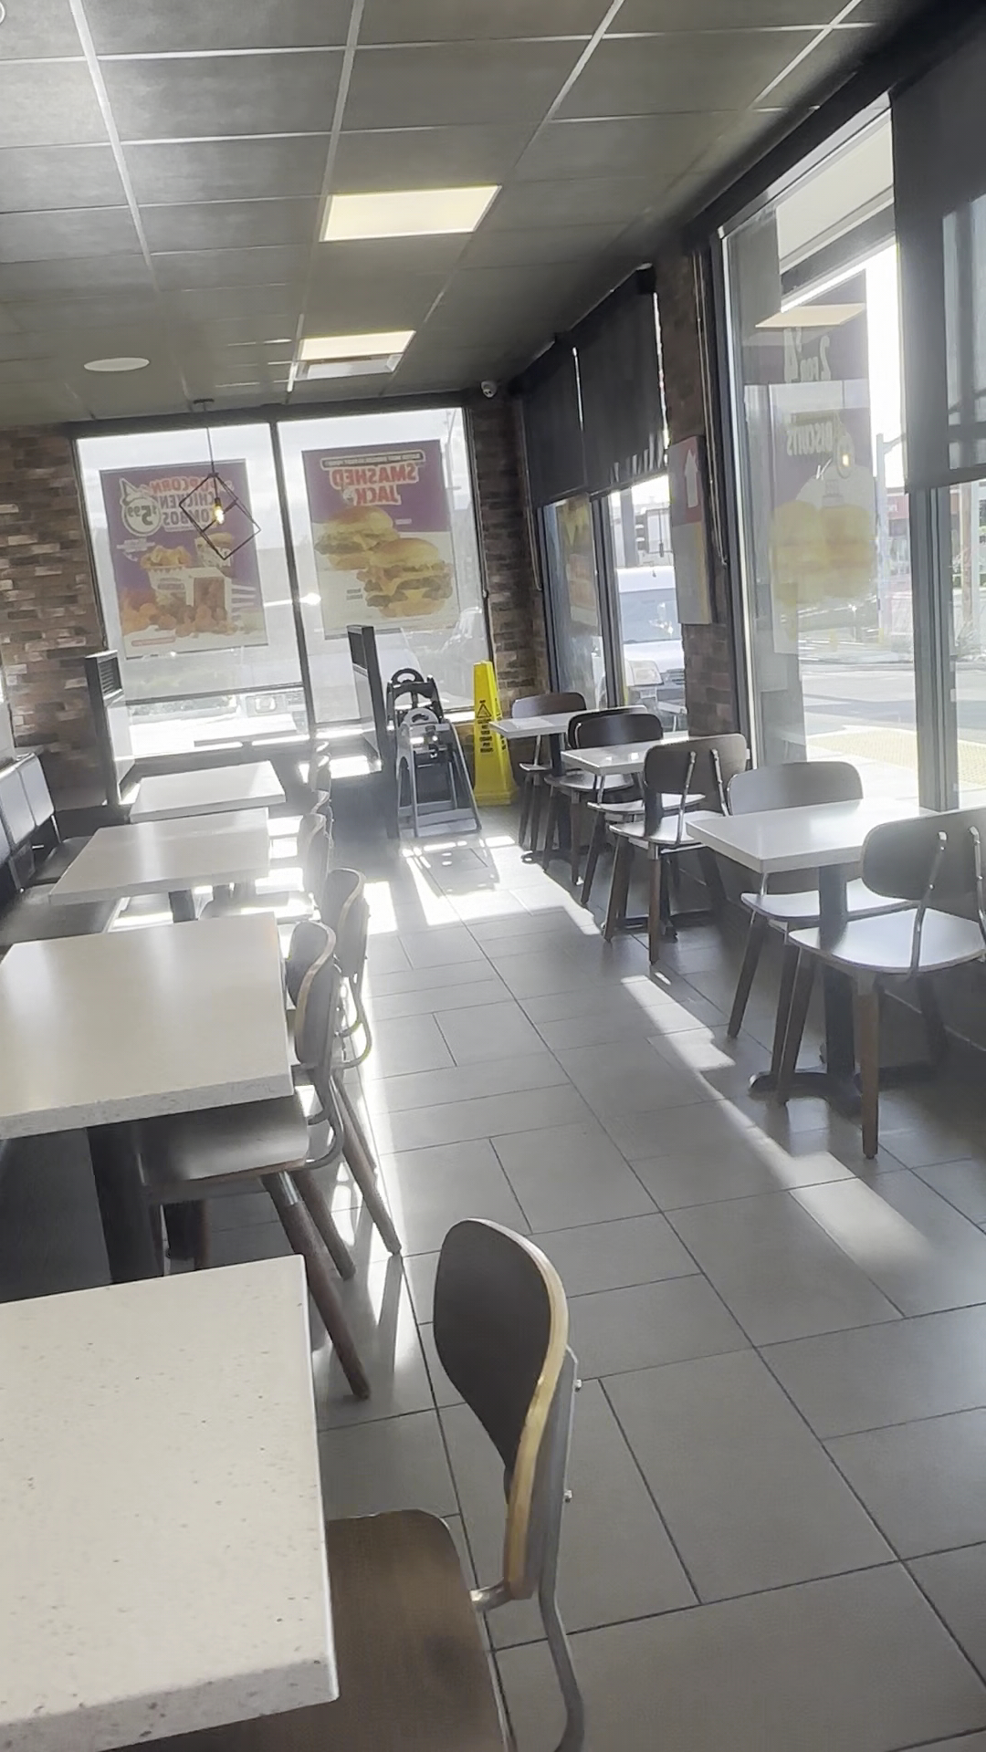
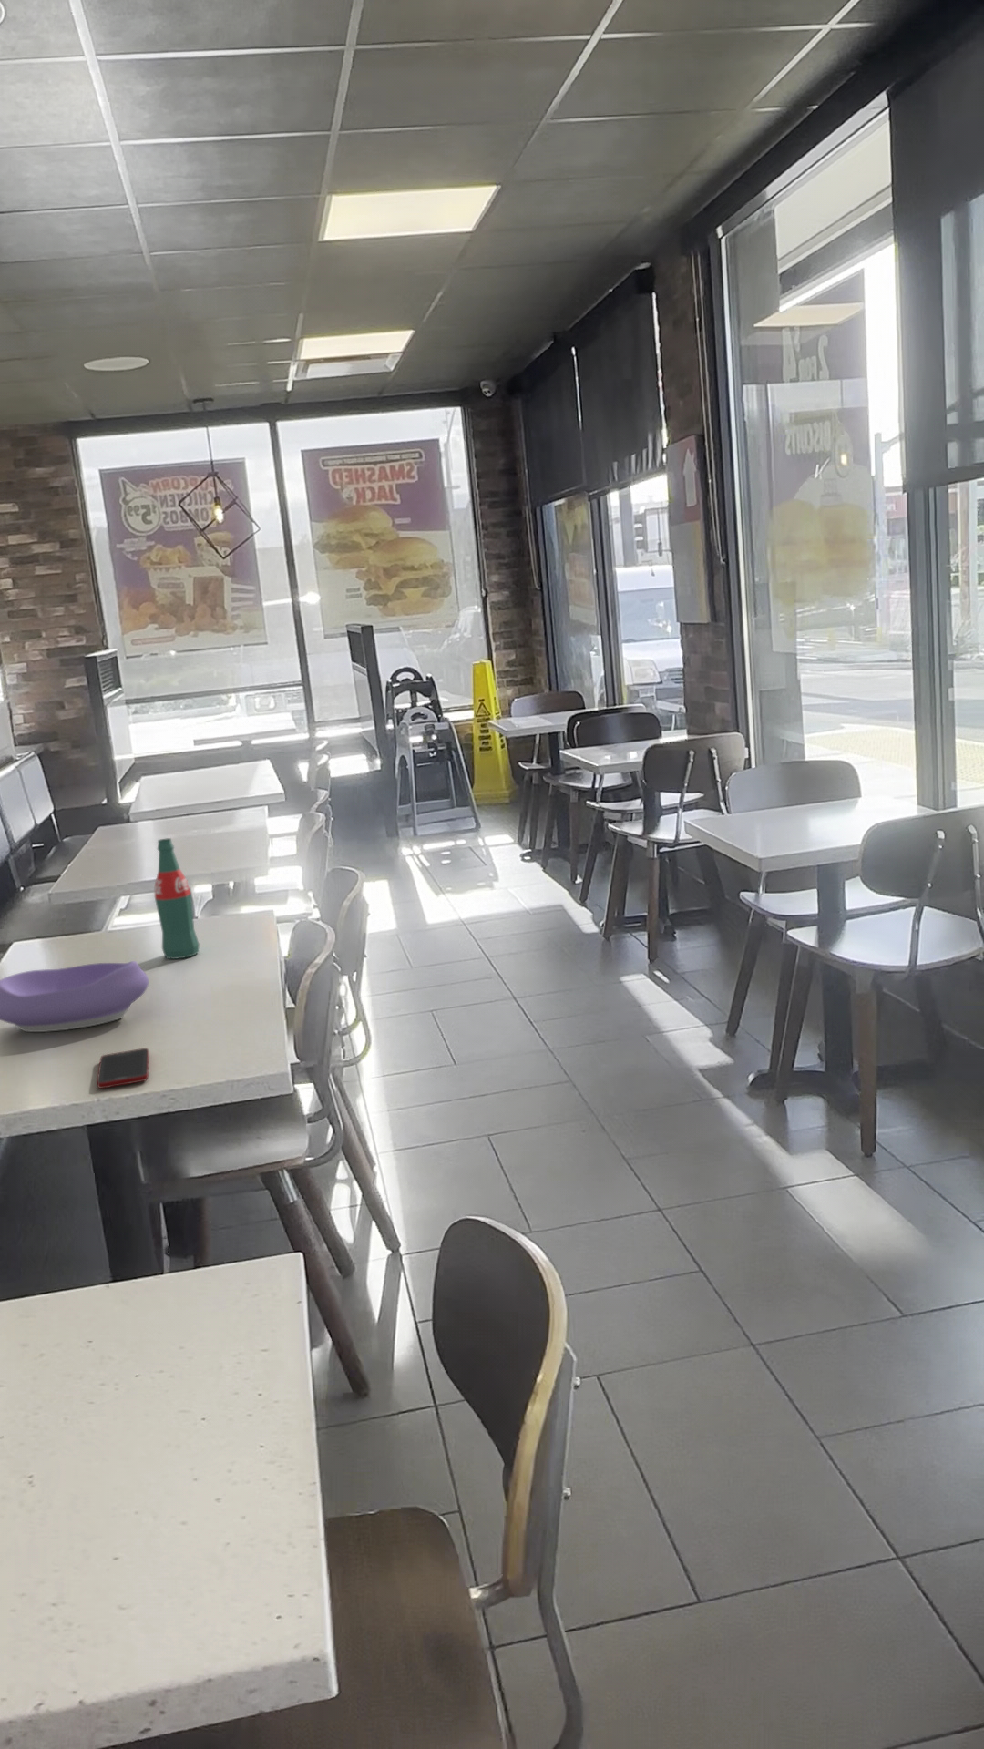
+ pop (173, 897)
+ cell phone (123, 1068)
+ bowl (70, 996)
